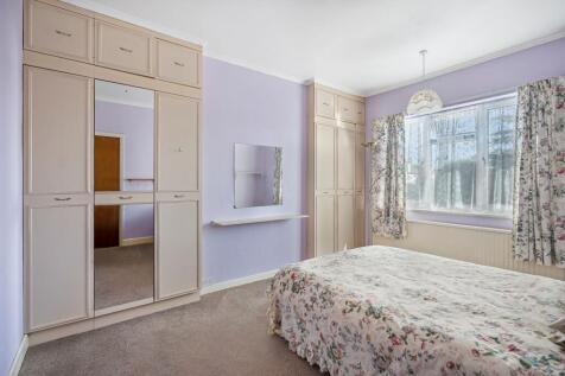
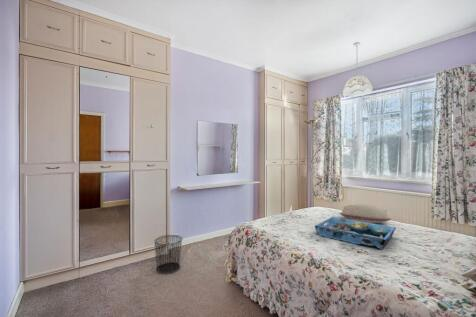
+ serving tray (354, 230)
+ waste bin (168, 253)
+ pillow (364, 212)
